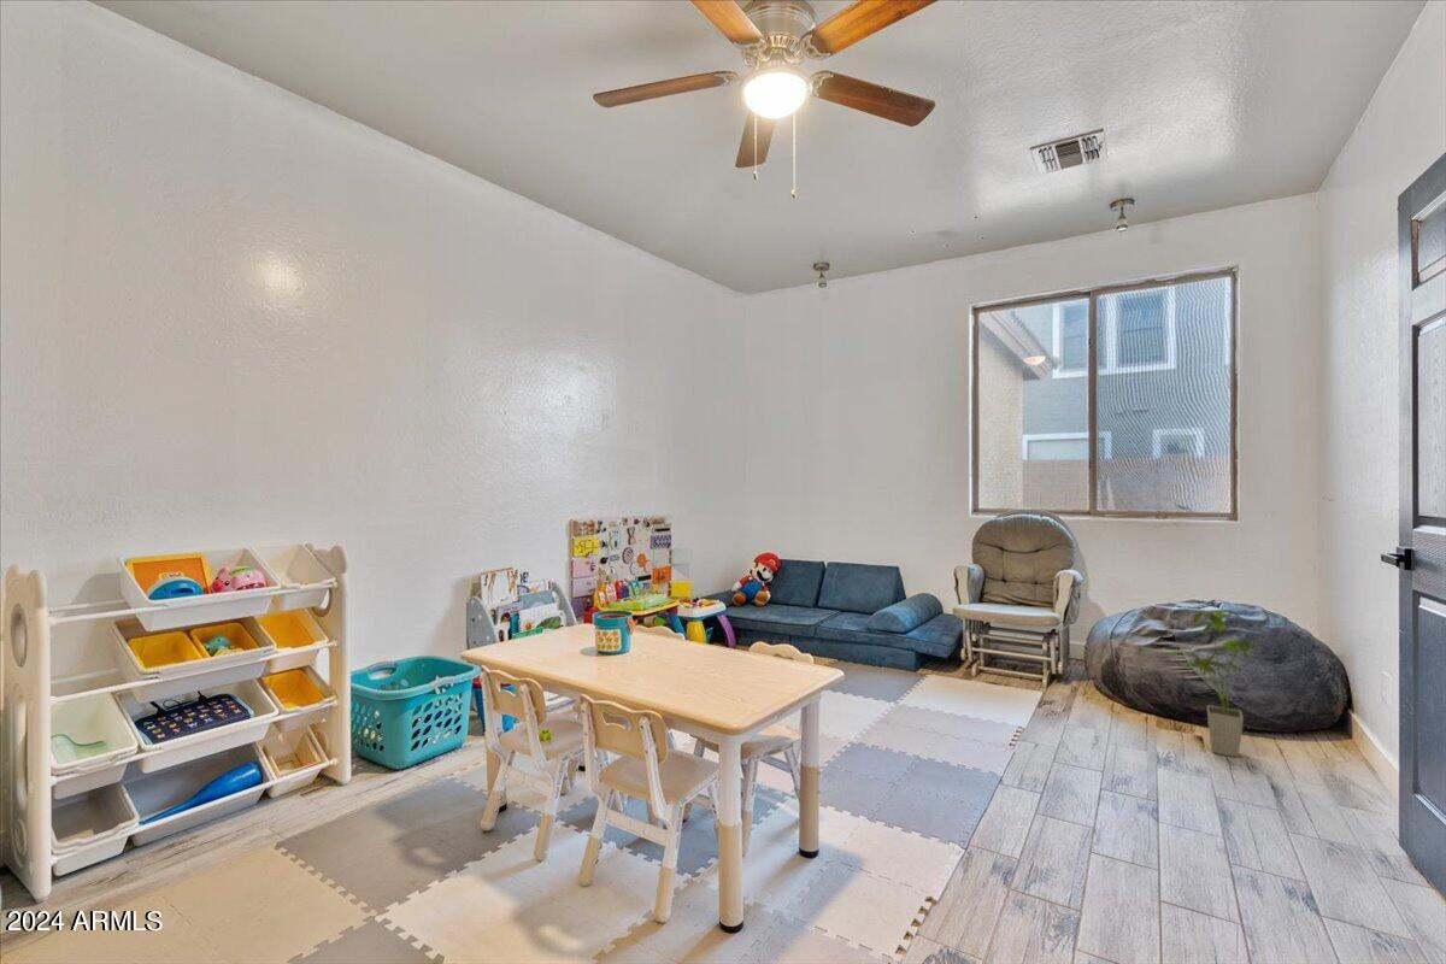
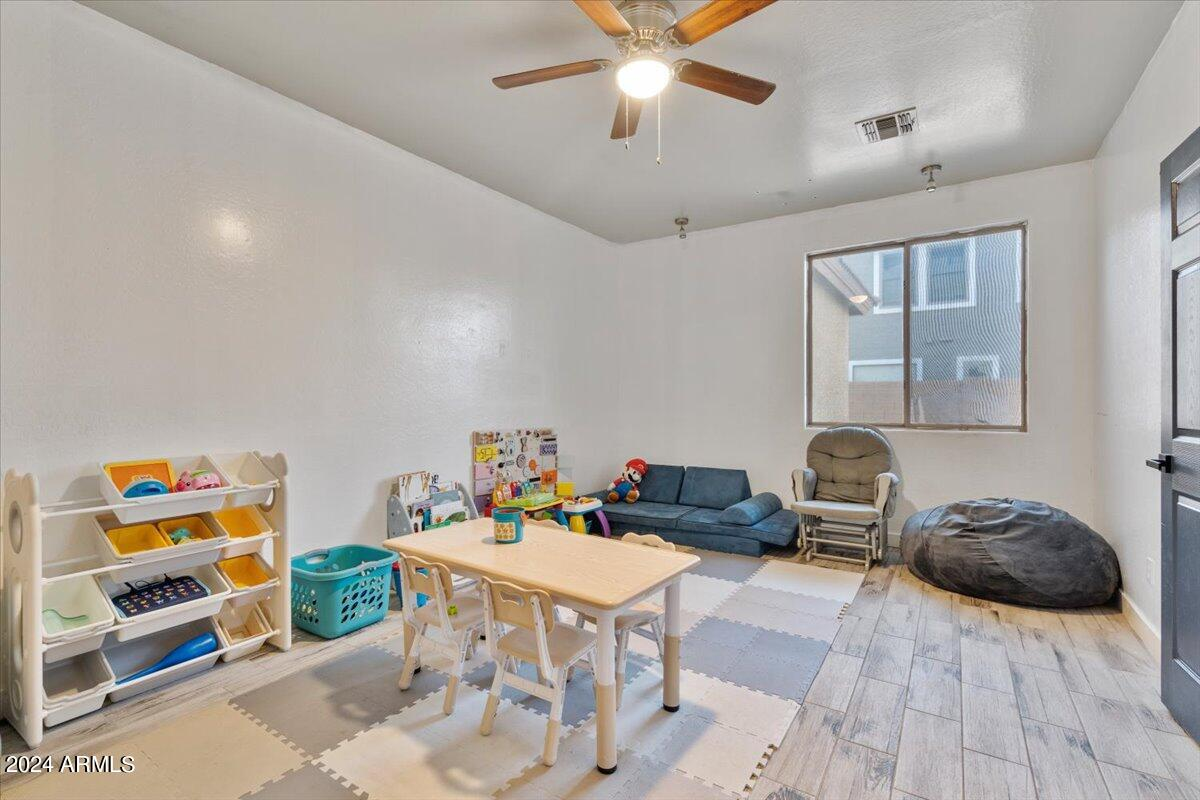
- house plant (1212, 678)
